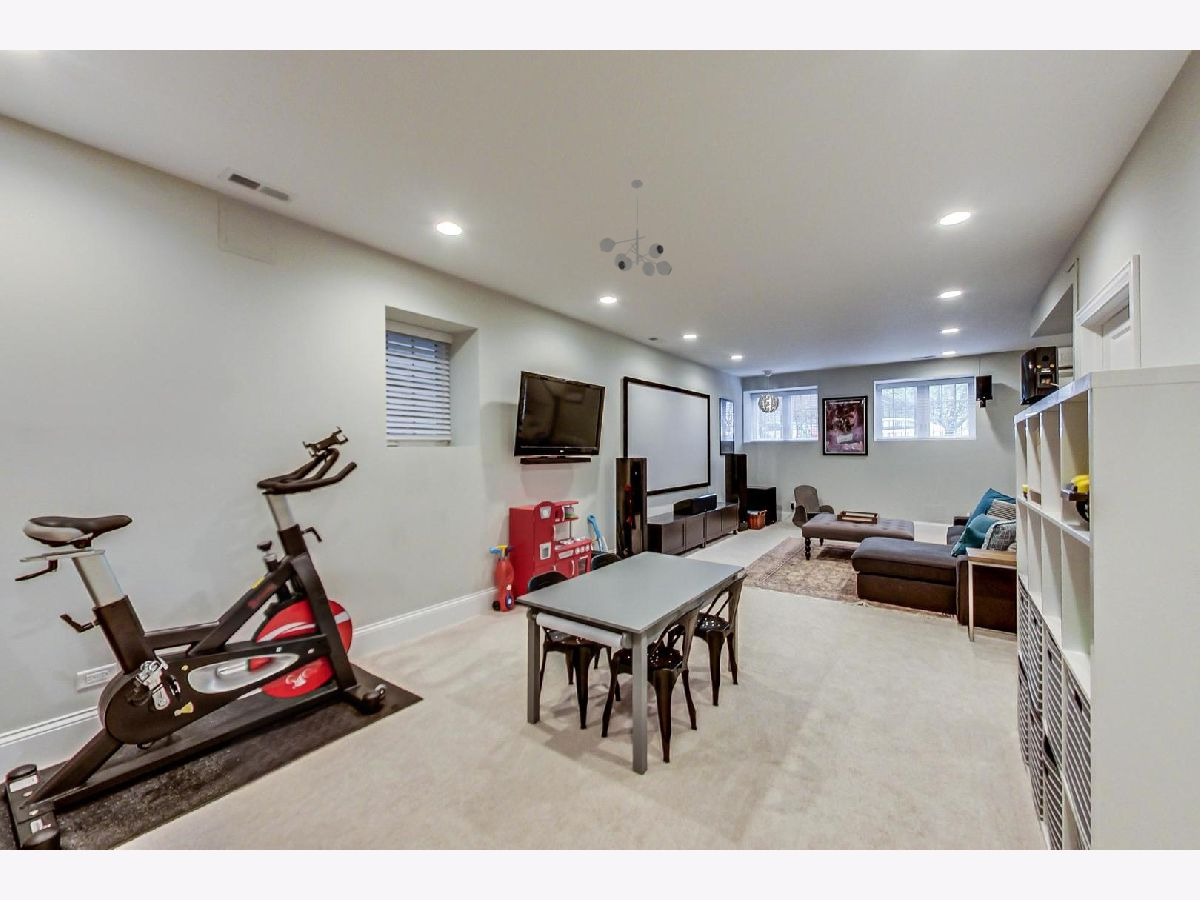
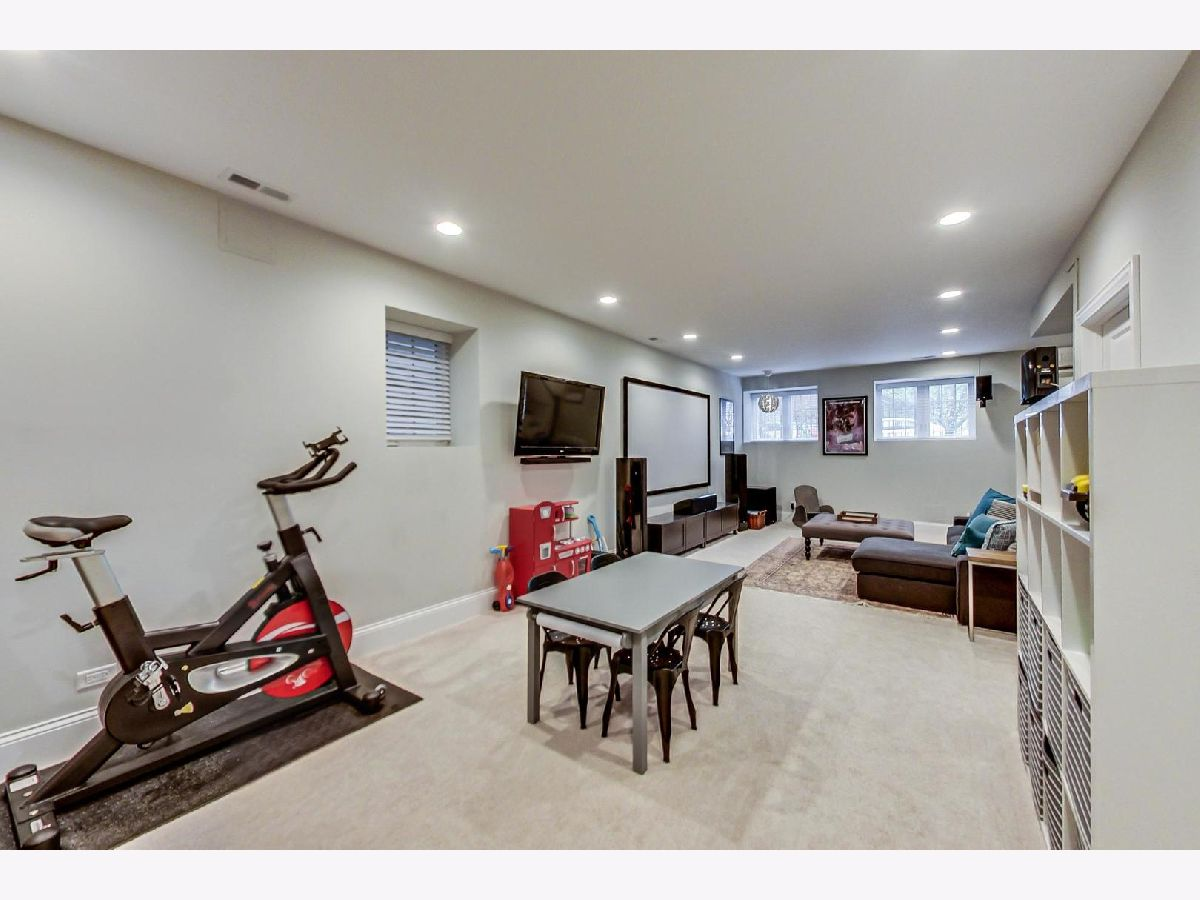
- ceiling light fixture (636, 231)
